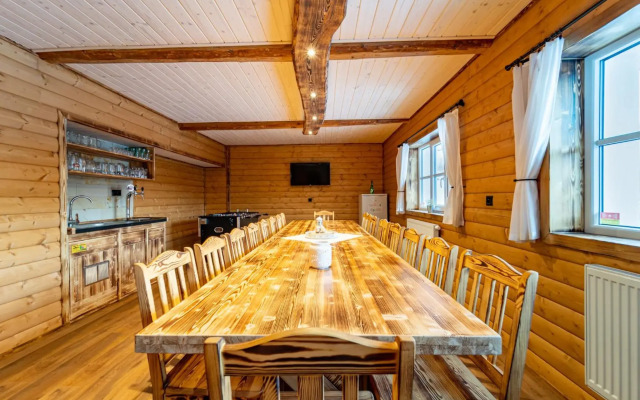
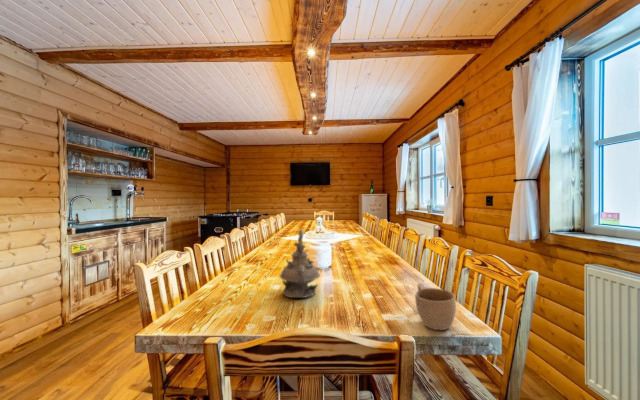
+ cup (432, 305)
+ teapot (300, 264)
